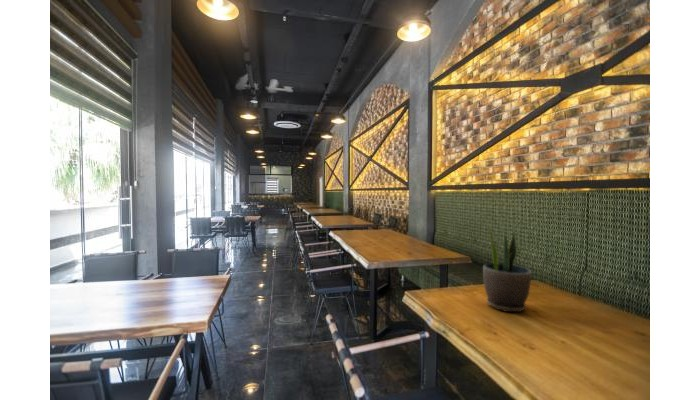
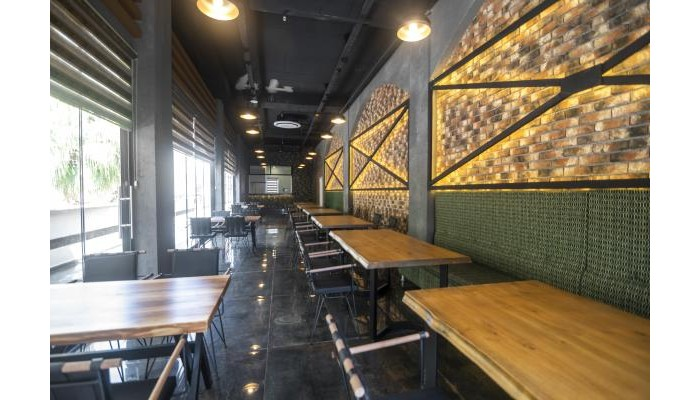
- potted plant (506, 266)
